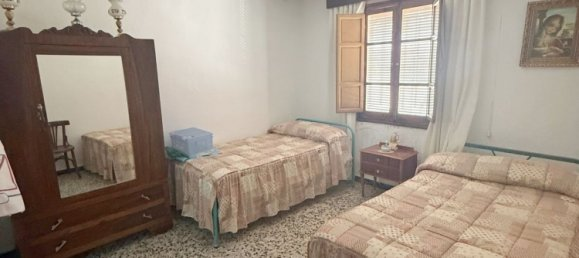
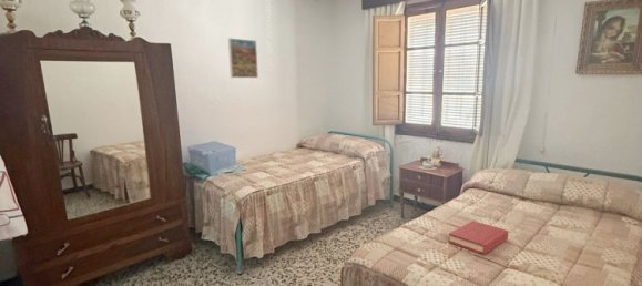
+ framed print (243, 59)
+ hardback book (478, 236)
